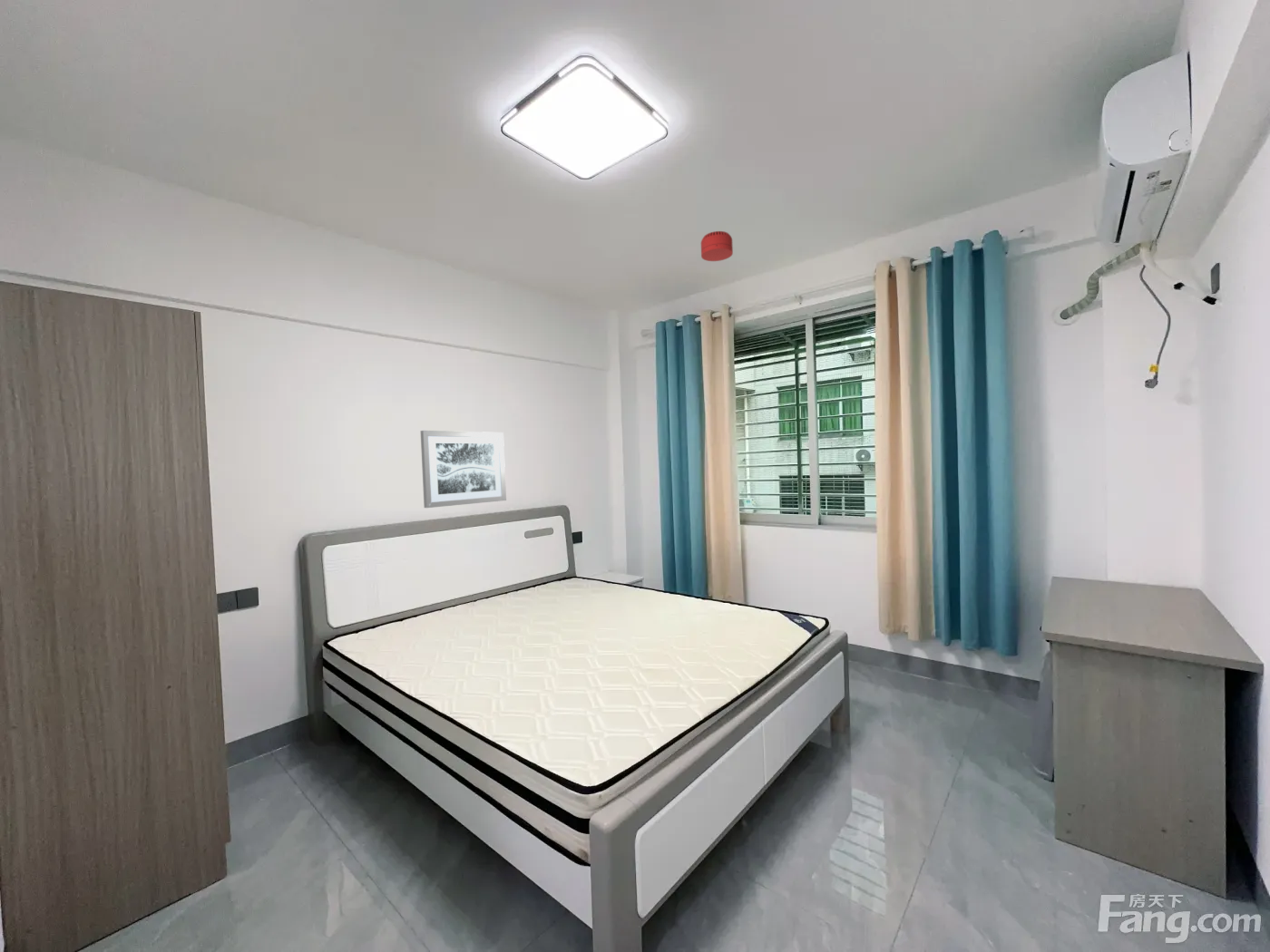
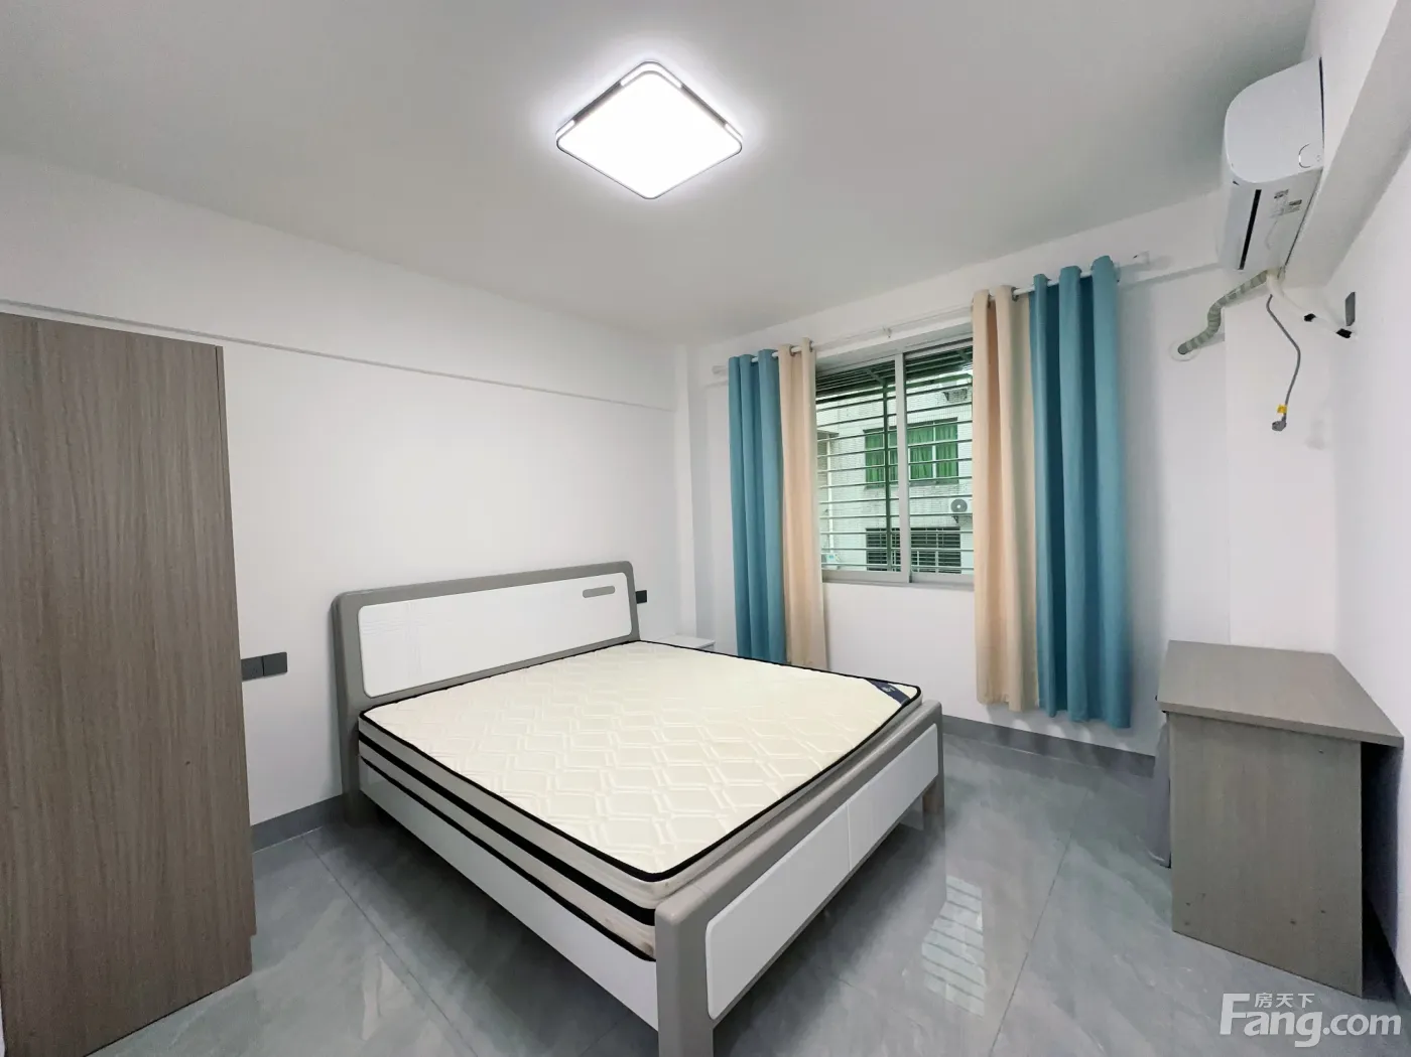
- smoke detector (717, 246)
- wall art (465, 468)
